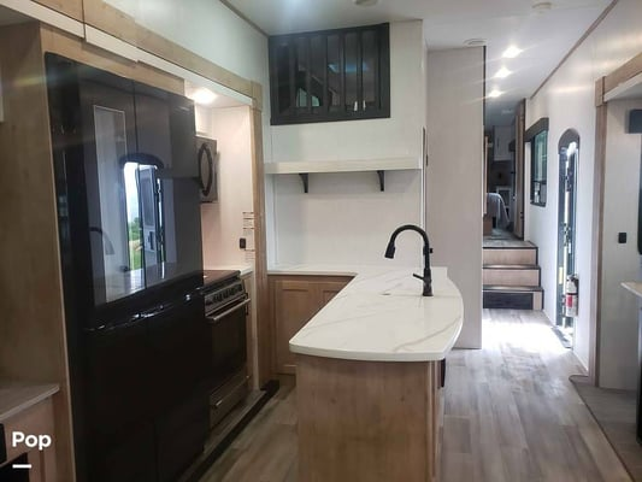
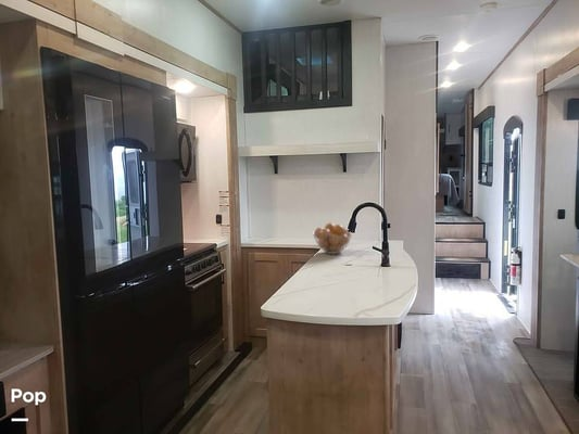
+ fruit basket (332, 238)
